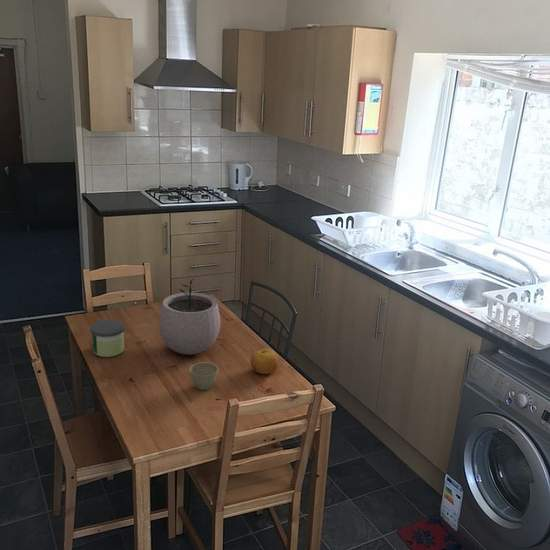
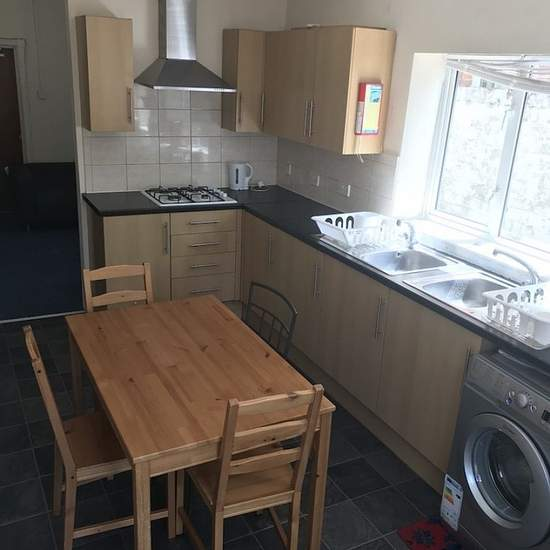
- candle (108, 339)
- flower pot (203, 377)
- fruit (265, 361)
- plant pot (189, 315)
